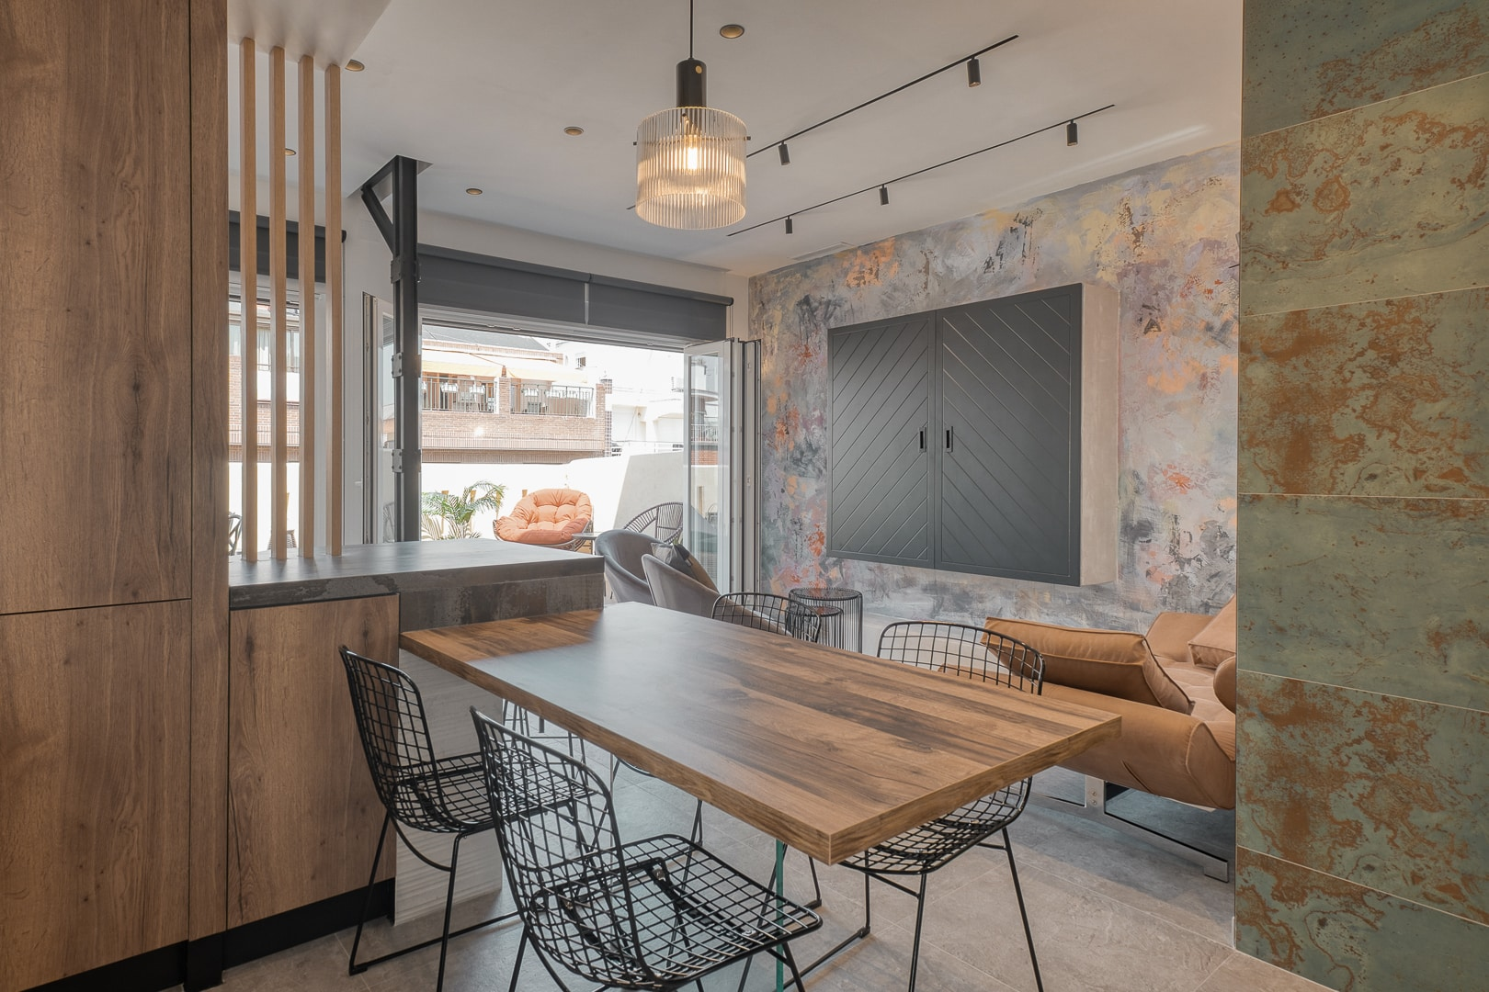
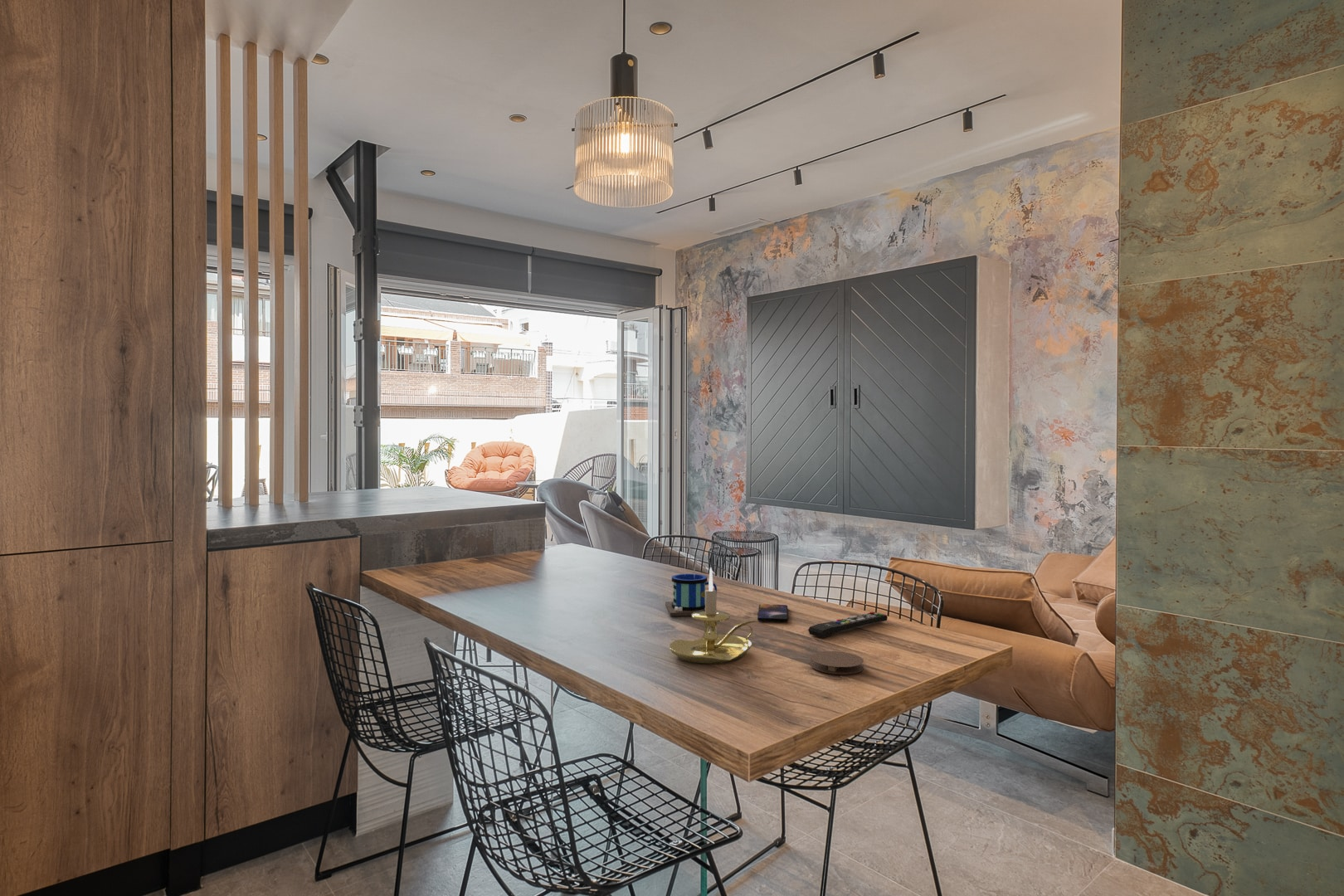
+ candle holder (716, 611)
+ remote control (849, 623)
+ mug (692, 574)
+ coaster (836, 662)
+ smartphone (772, 612)
